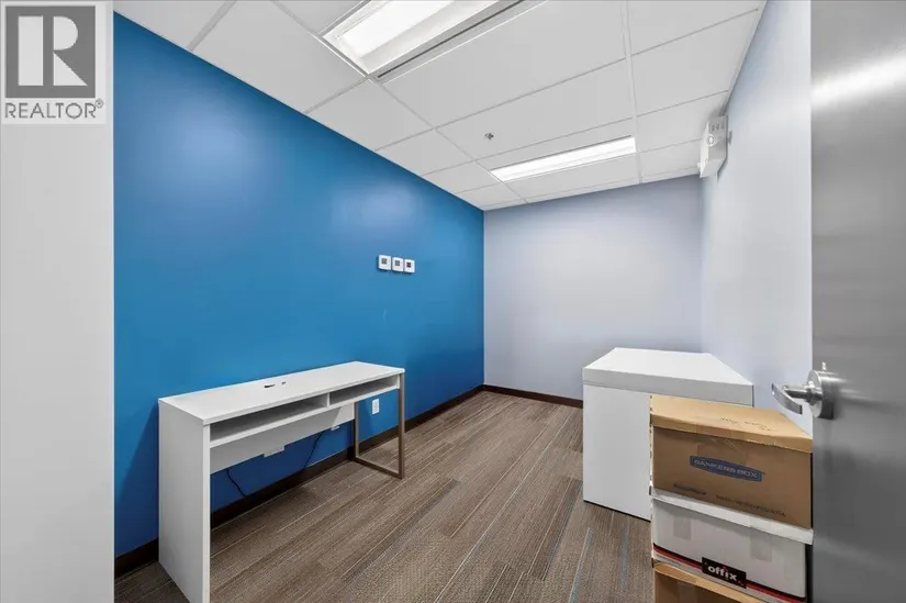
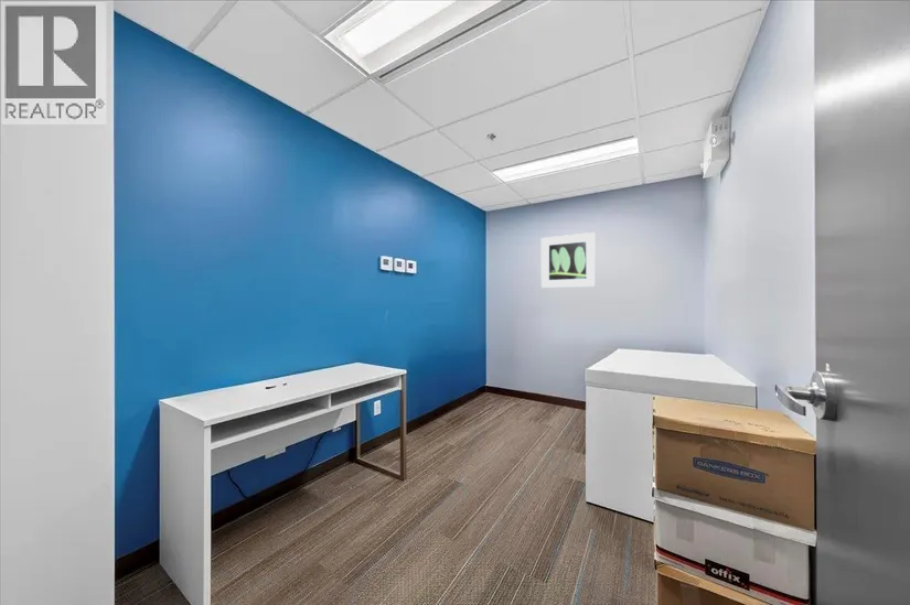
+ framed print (567, 261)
